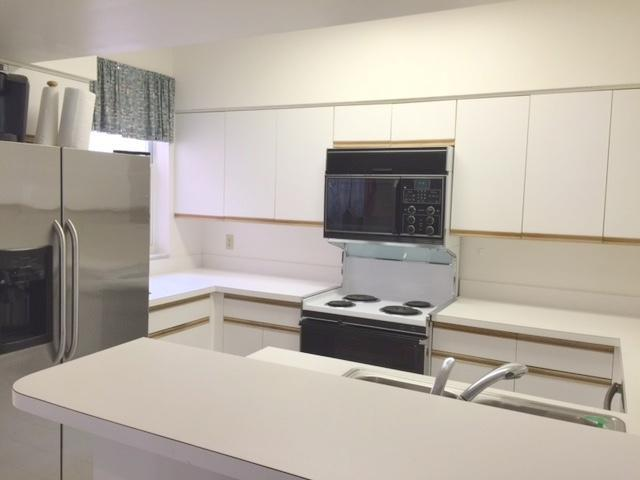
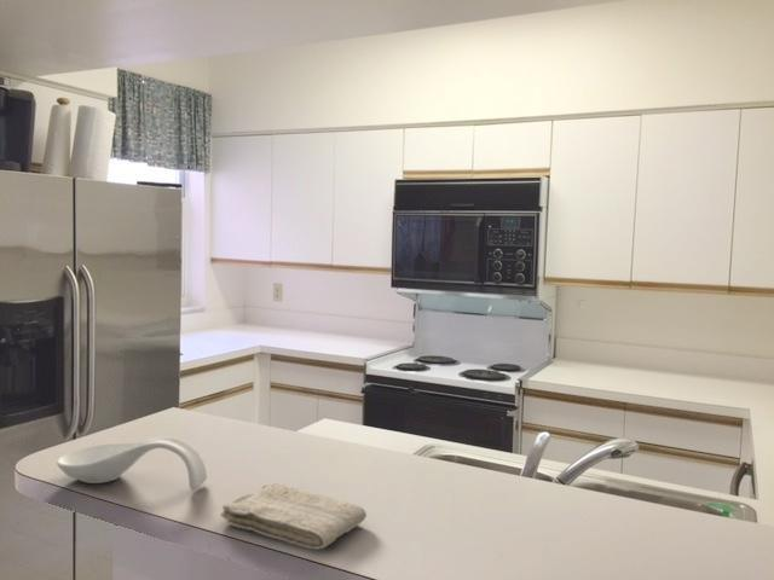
+ spoon rest (132, 458)
+ washcloth (293, 511)
